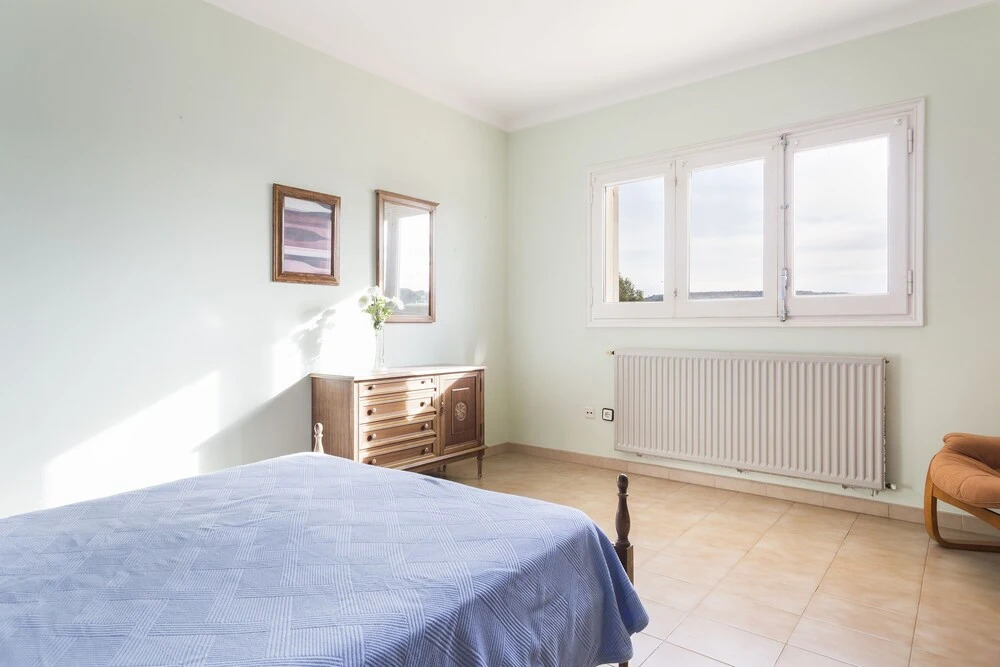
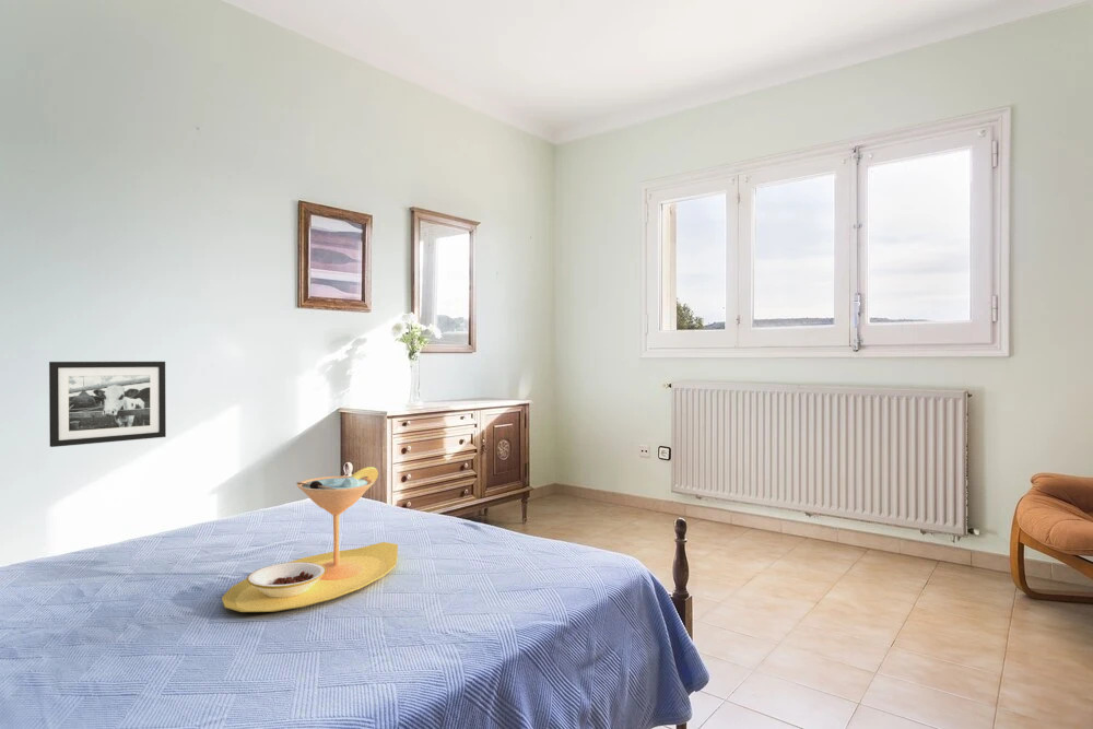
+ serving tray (333, 526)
+ picture frame (110, 401)
